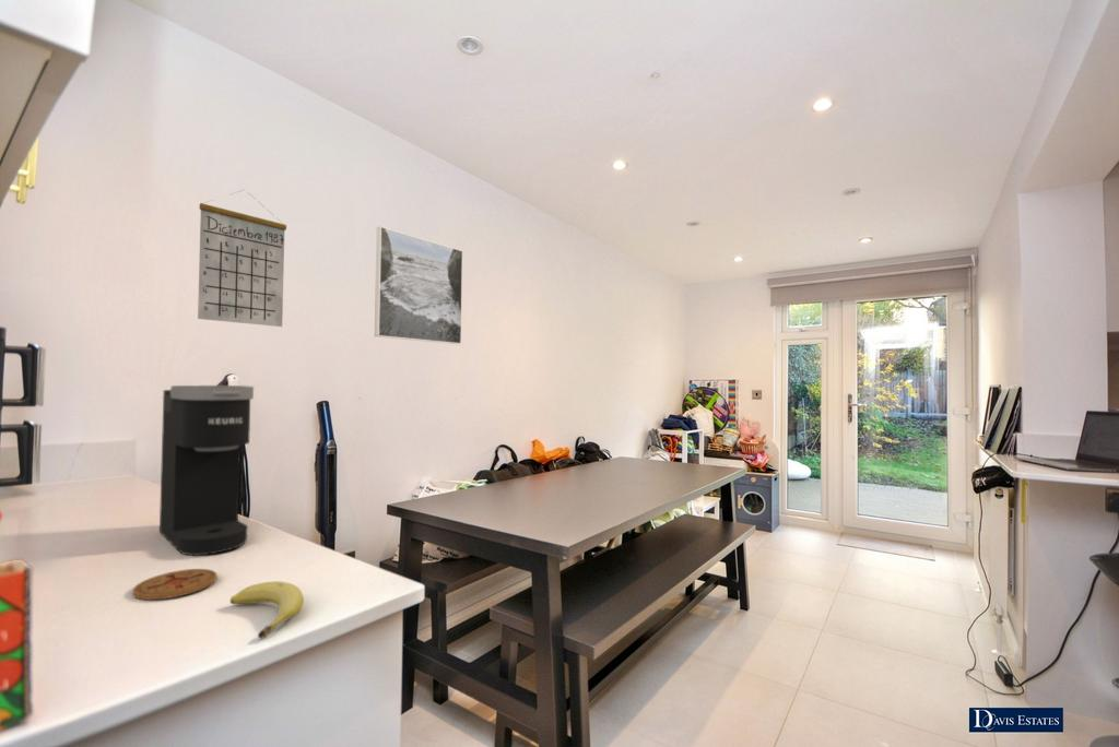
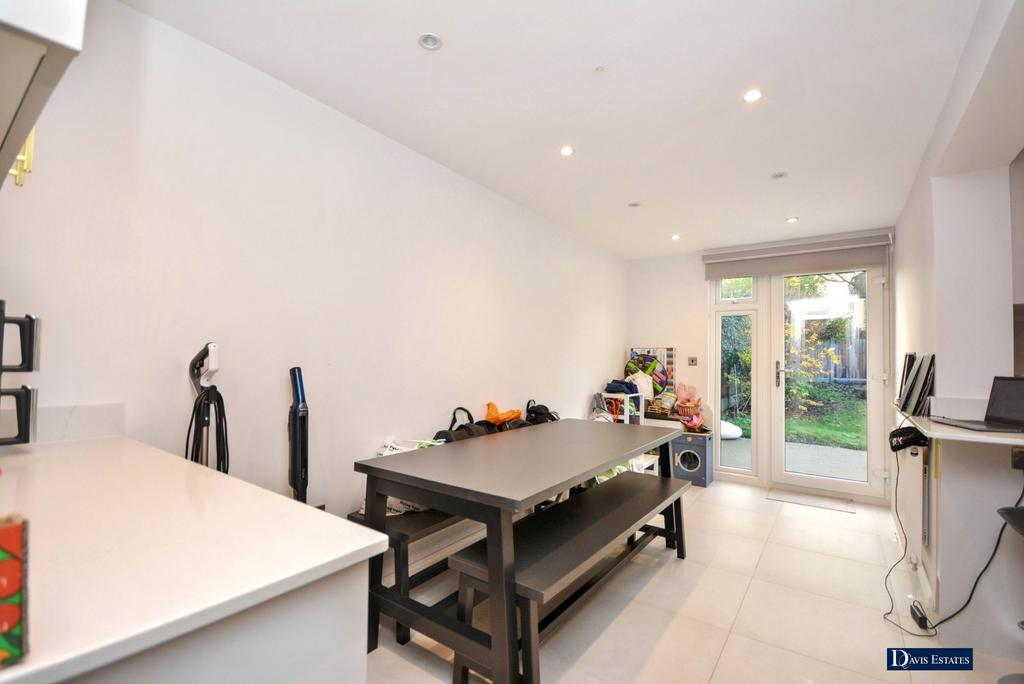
- coffee maker (204, 461)
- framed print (422, 289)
- coaster (176, 583)
- fruit (270, 602)
- calendar (244, 256)
